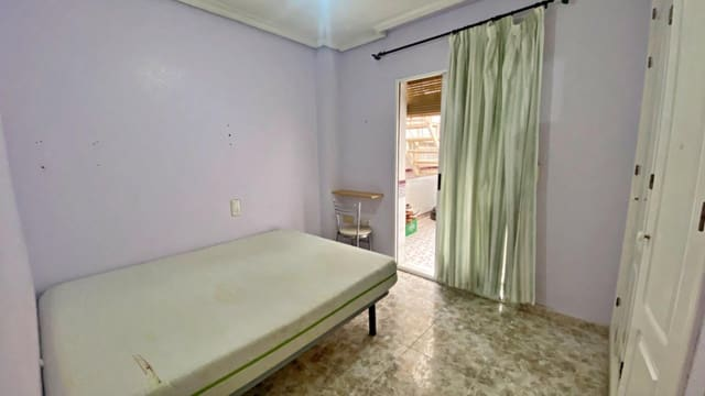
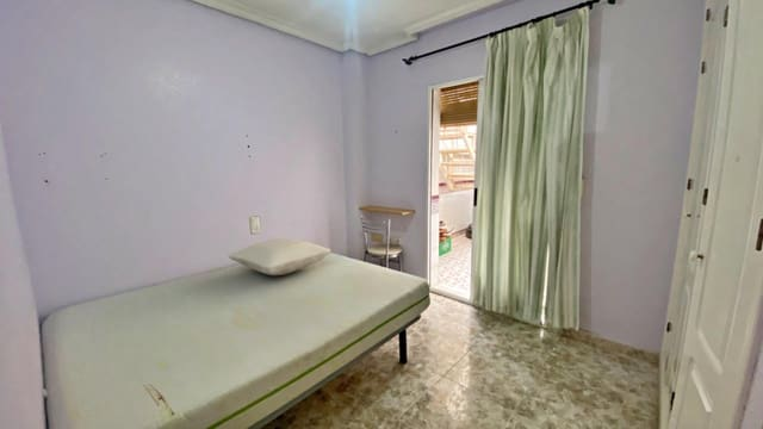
+ pillow (280, 256)
